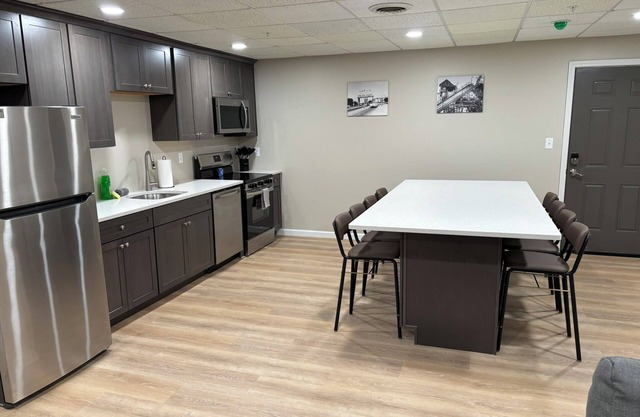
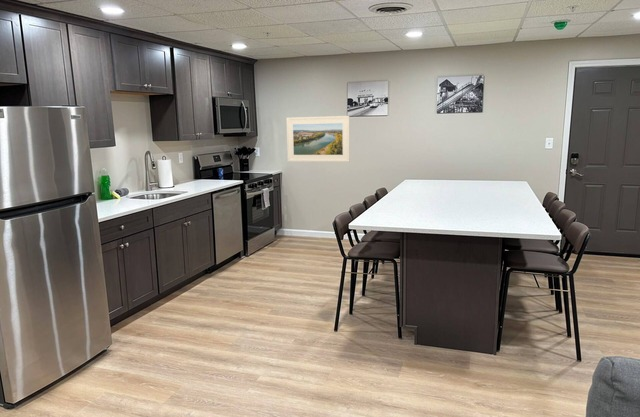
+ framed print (317, 139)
